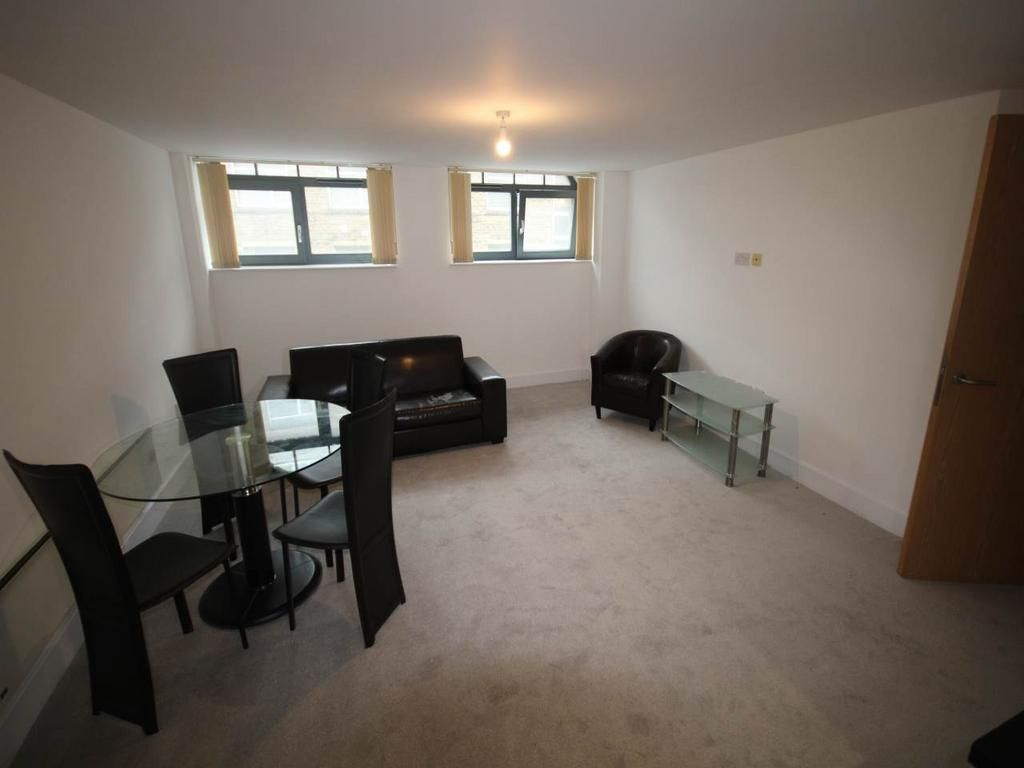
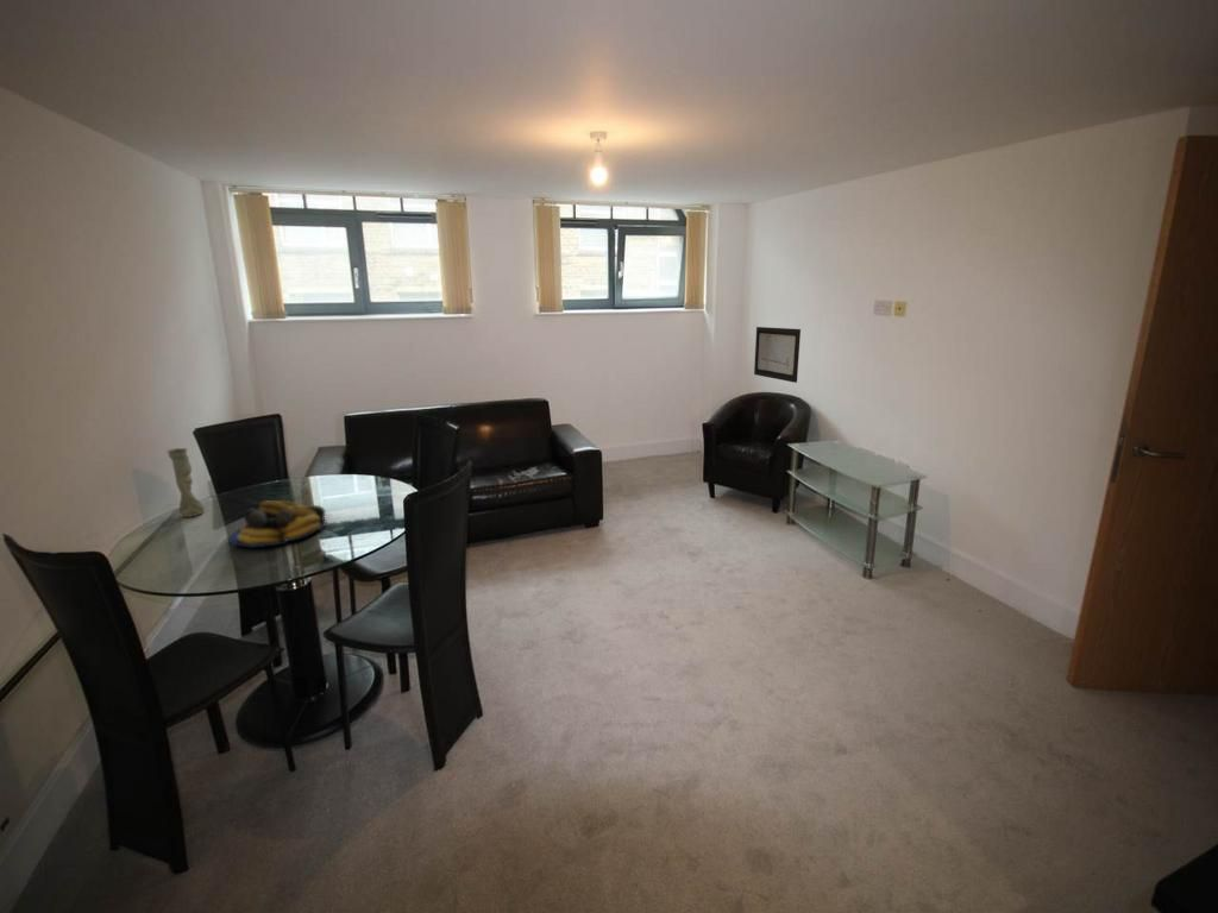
+ fruit bowl (277, 516)
+ vase (184, 481)
+ wall art (776, 353)
